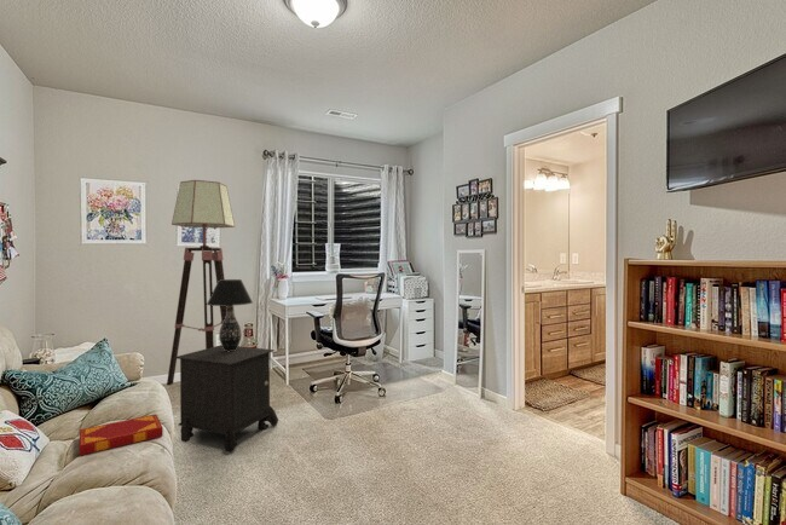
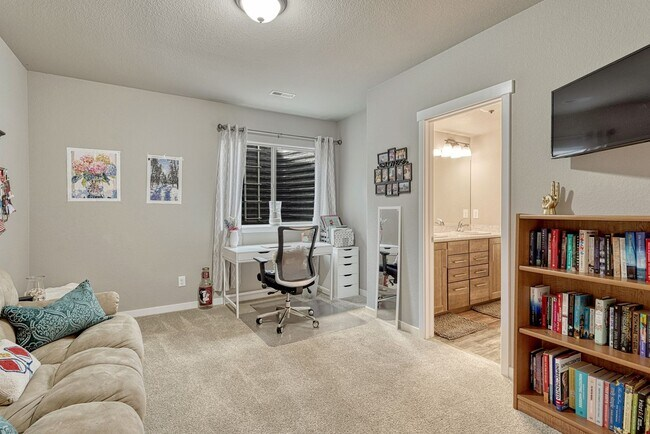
- table lamp (230, 315)
- floor lamp (206, 283)
- hardback book (121, 432)
- nightstand (227, 393)
